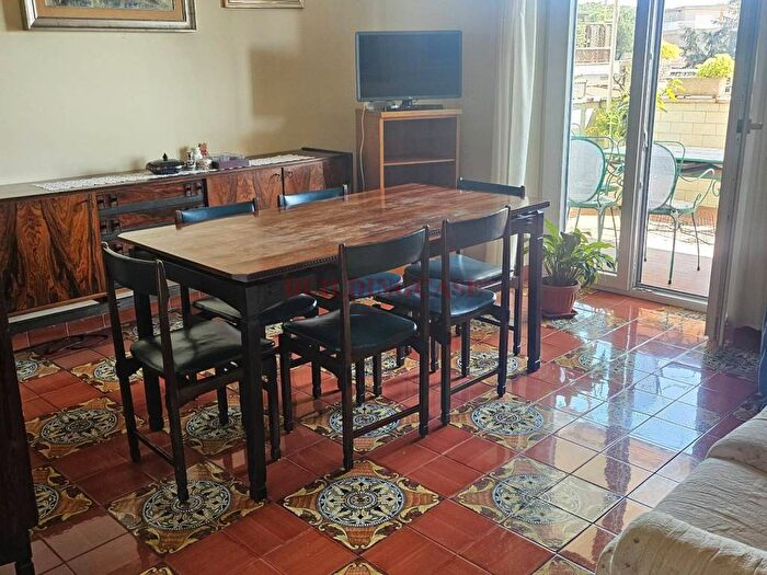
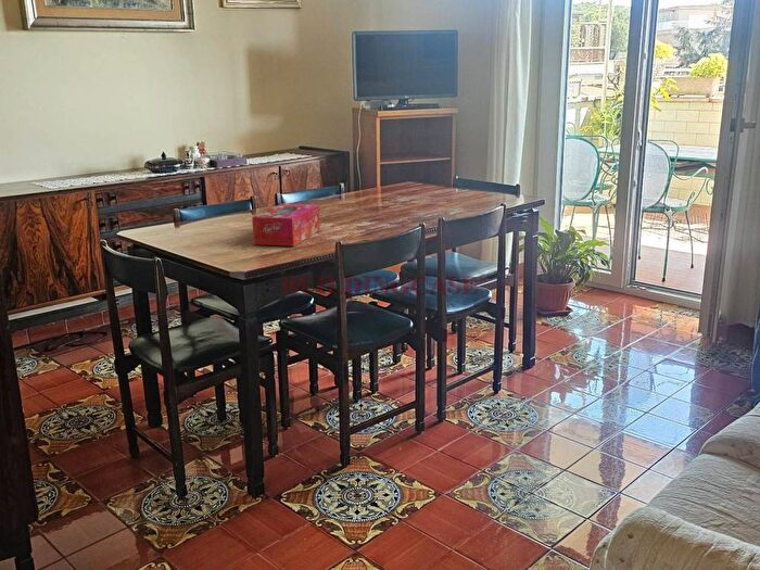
+ tissue box (287, 224)
